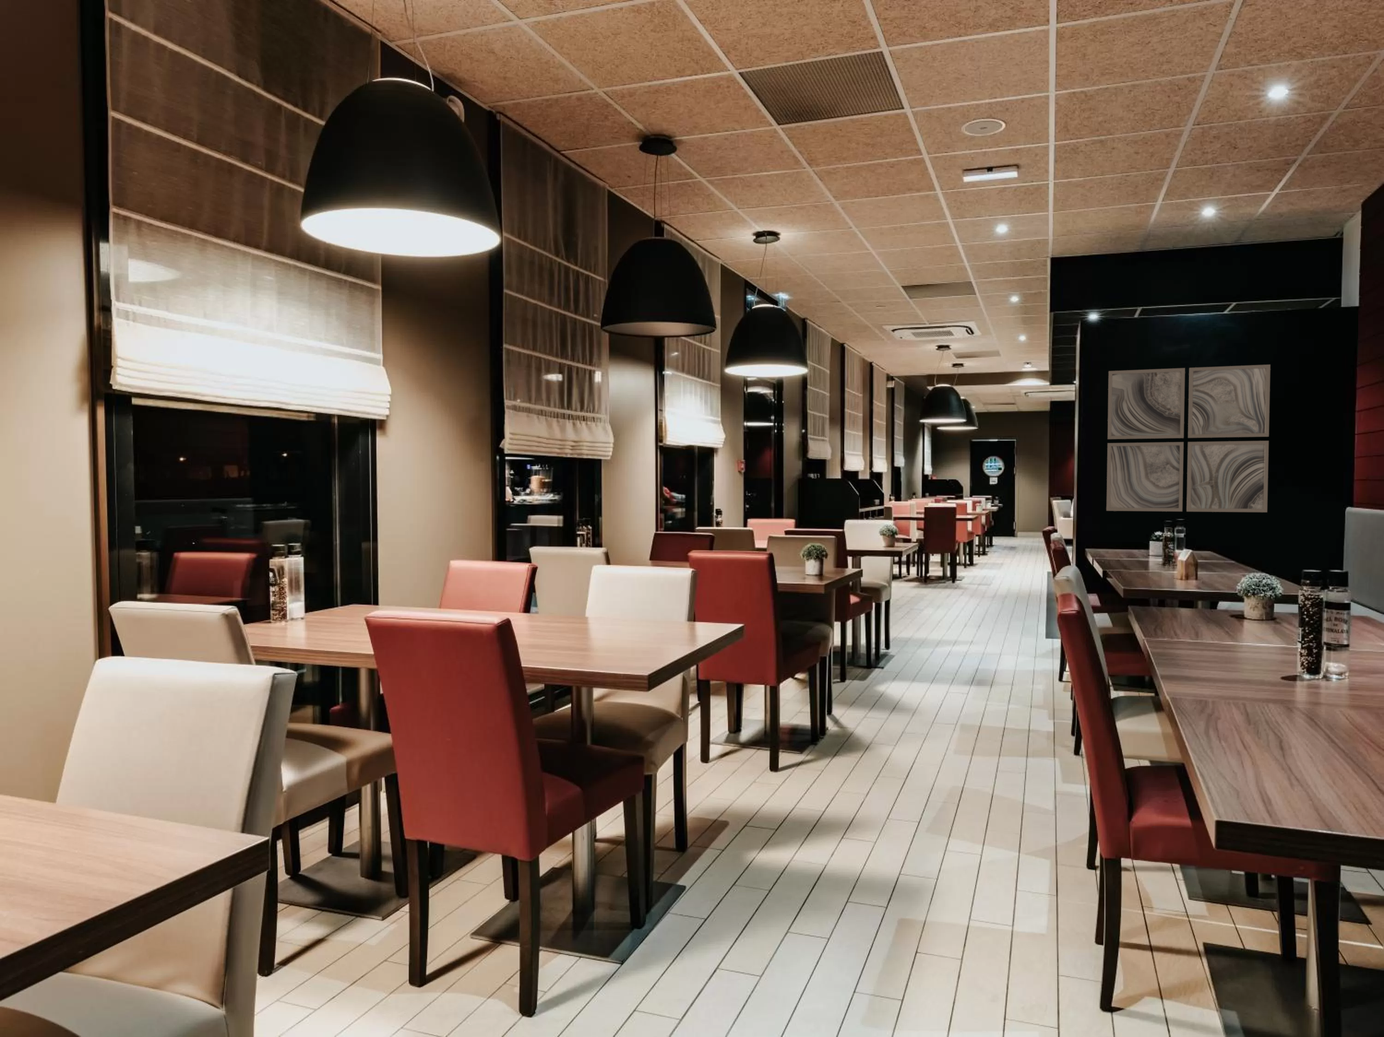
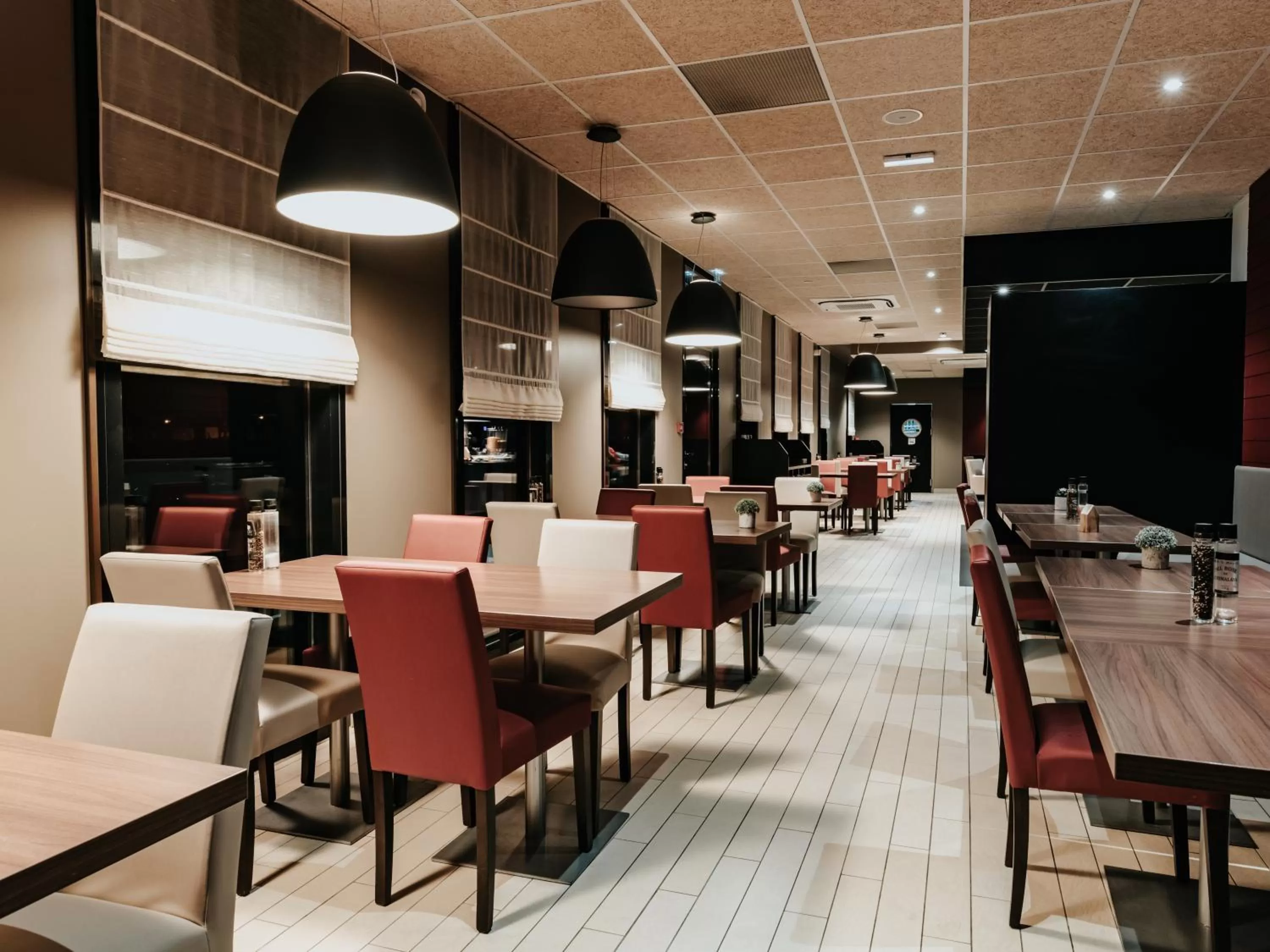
- wall art (1183, 442)
